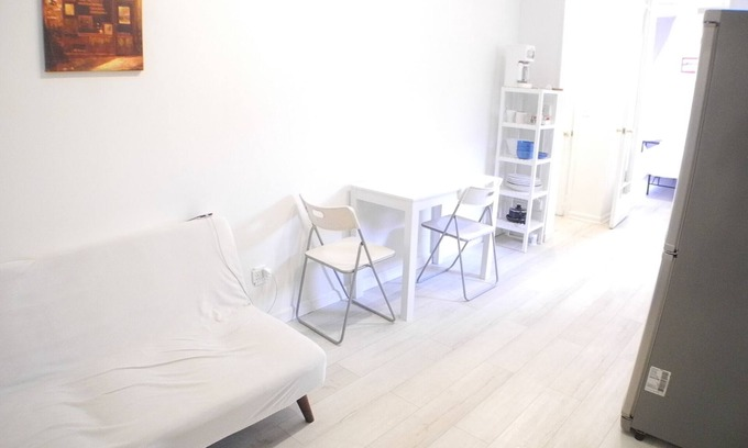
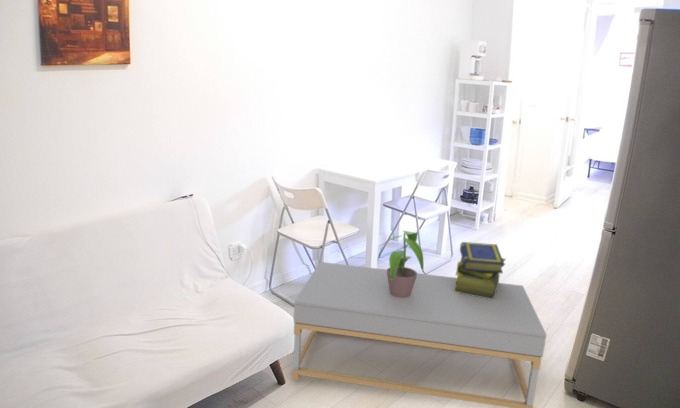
+ coffee table (413, 330)
+ potted plant (402, 263)
+ stack of books (480, 268)
